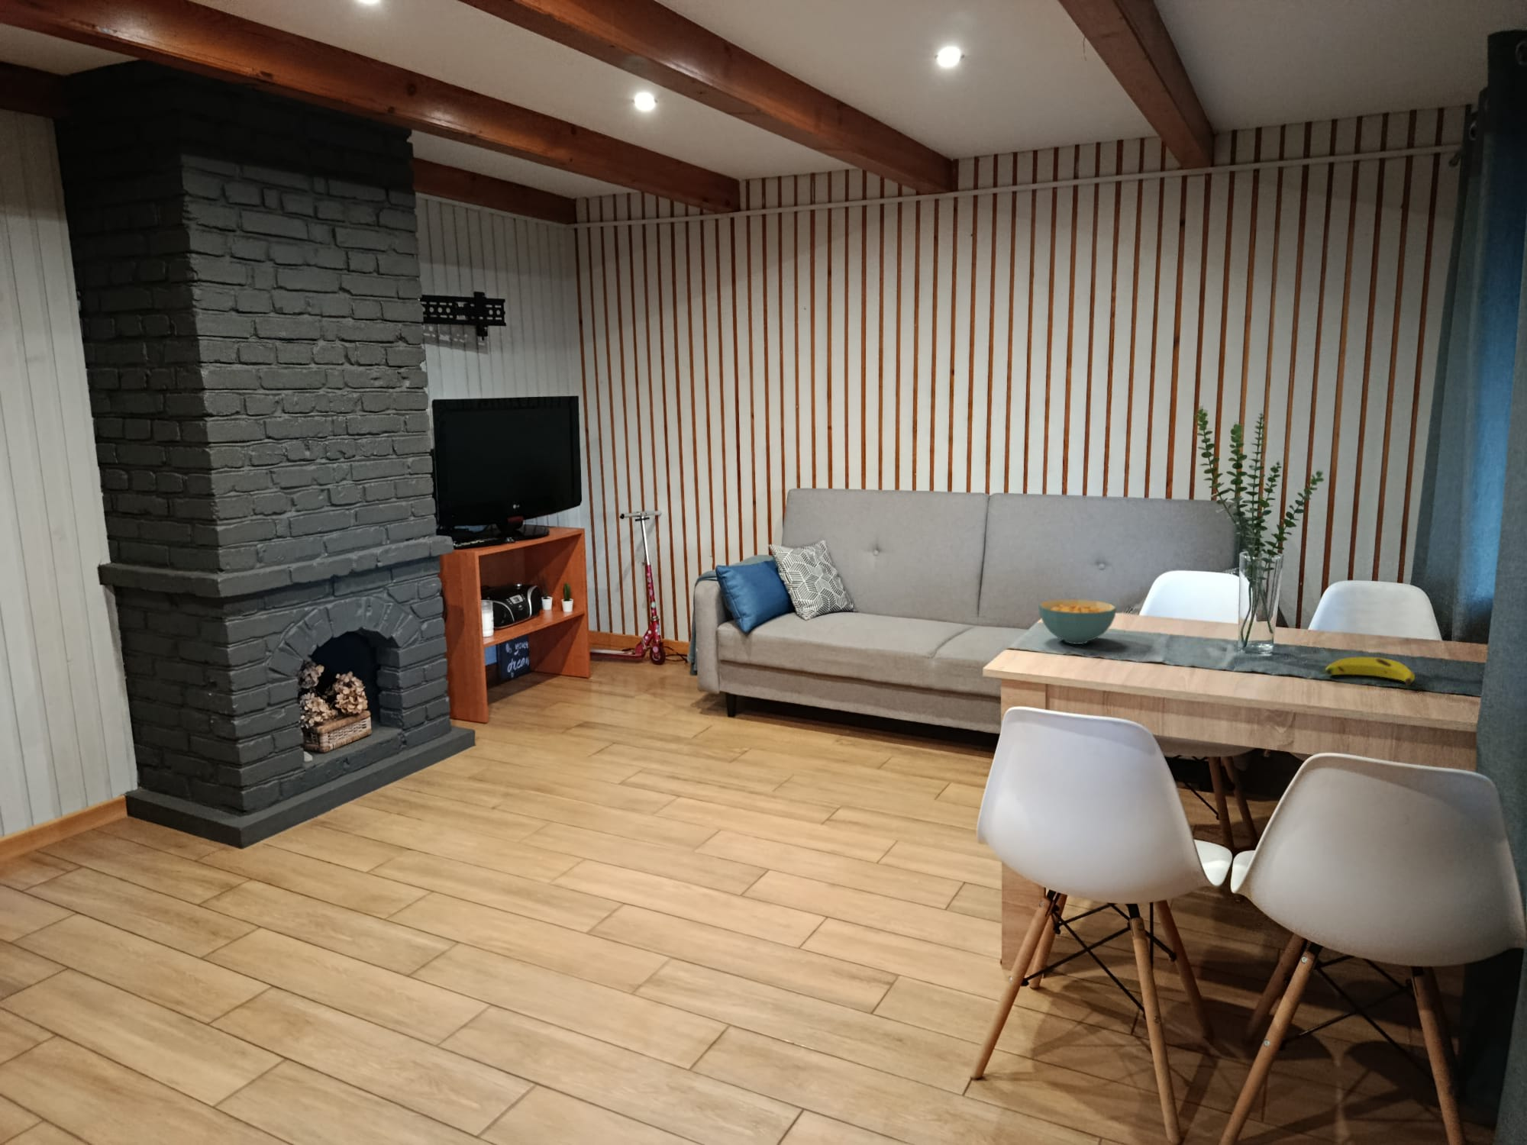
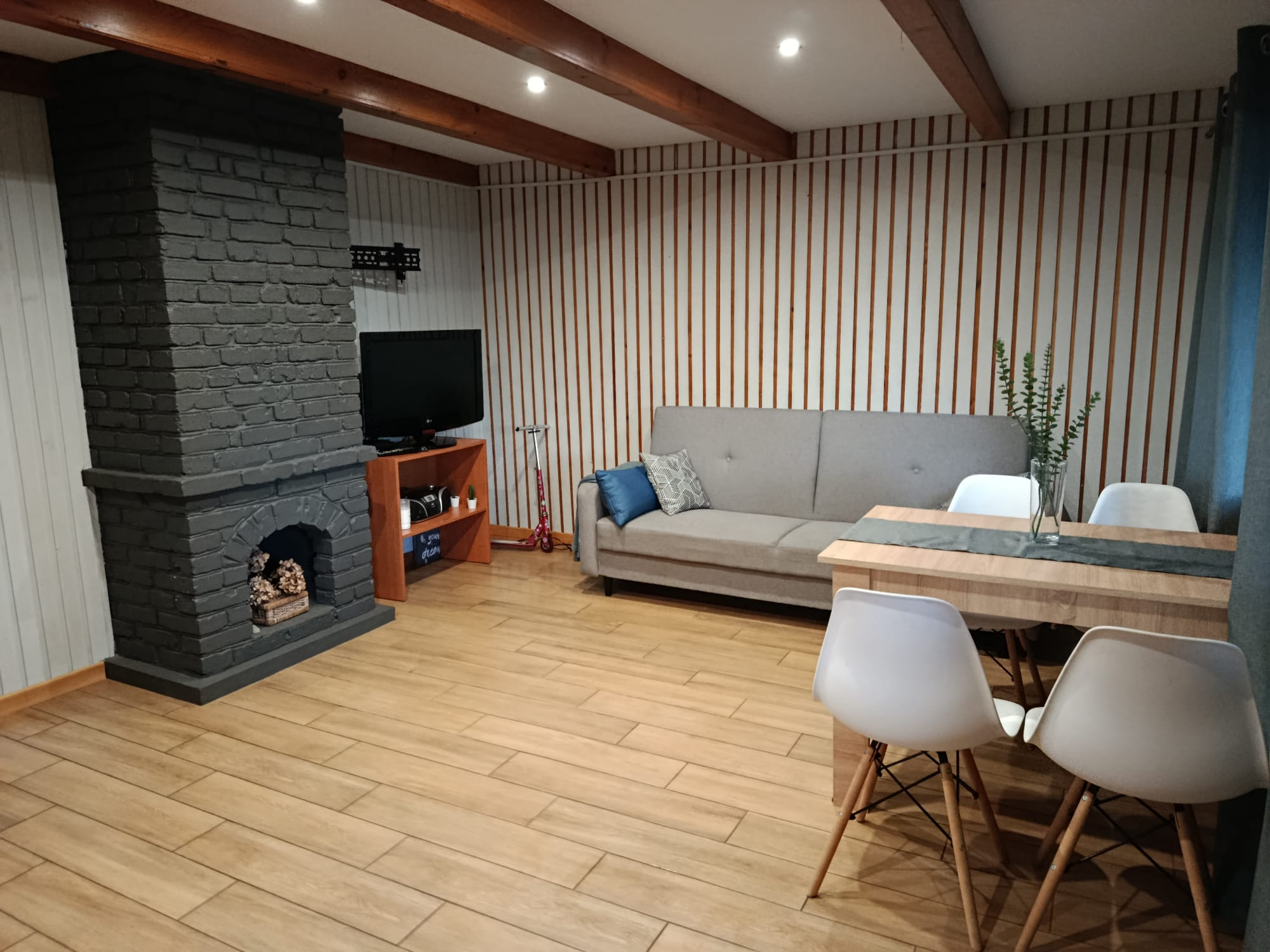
- banana (1369, 670)
- cereal bowl (1076, 624)
